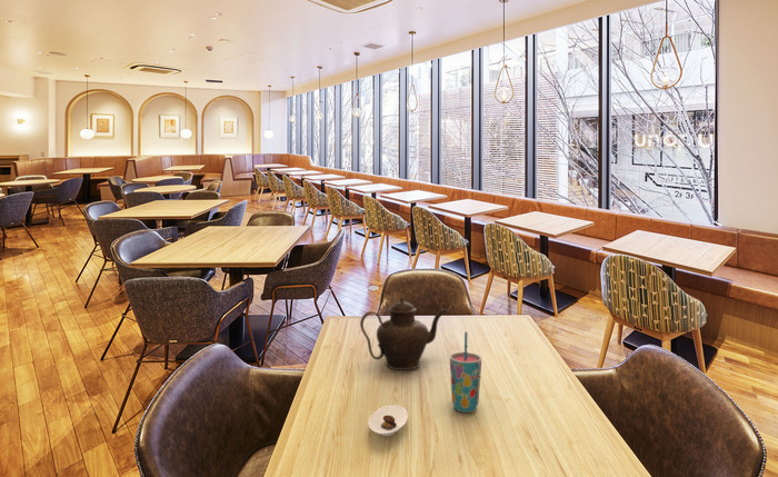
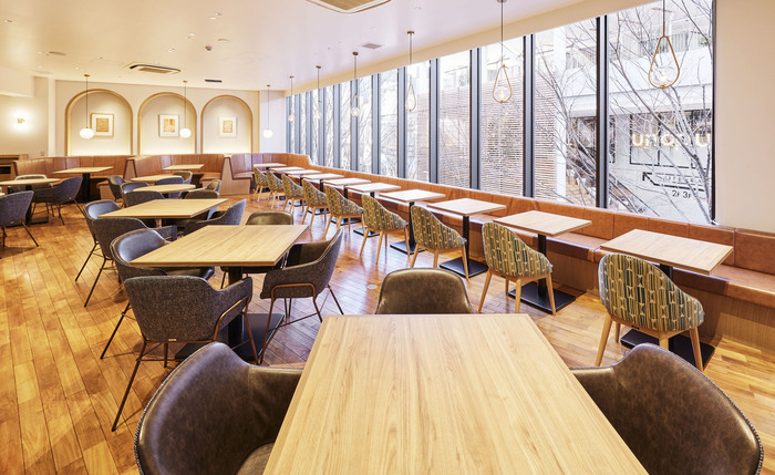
- cup (465, 369)
- saucer (388, 421)
- teapot (406, 330)
